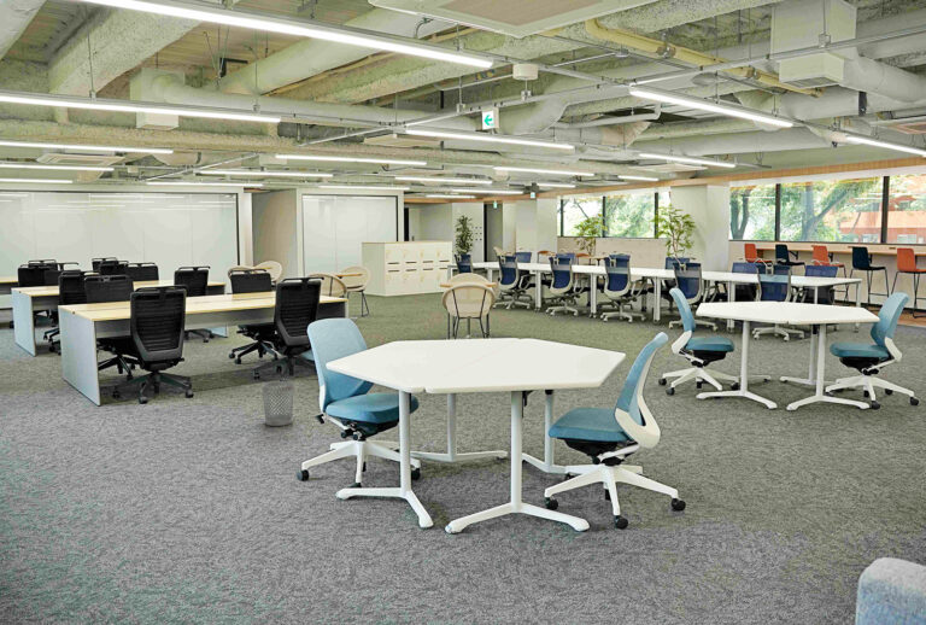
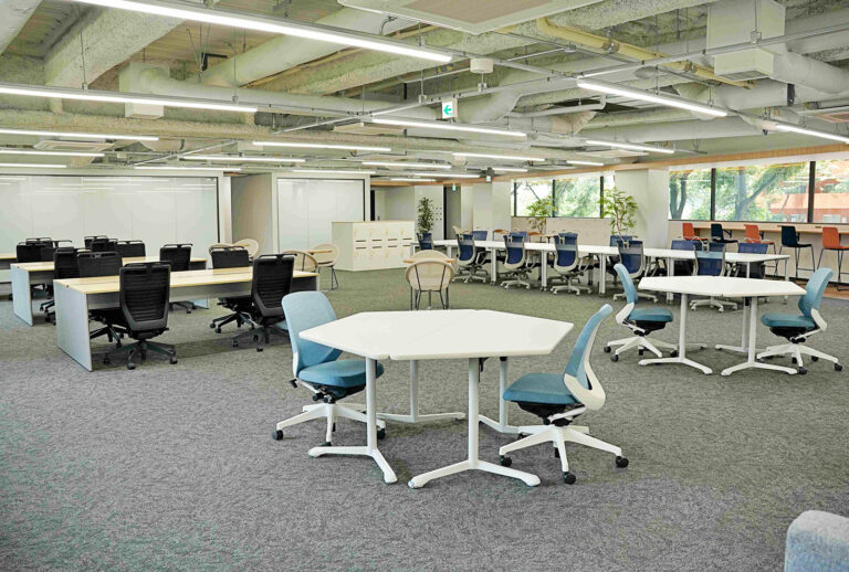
- wastebasket (277, 403)
